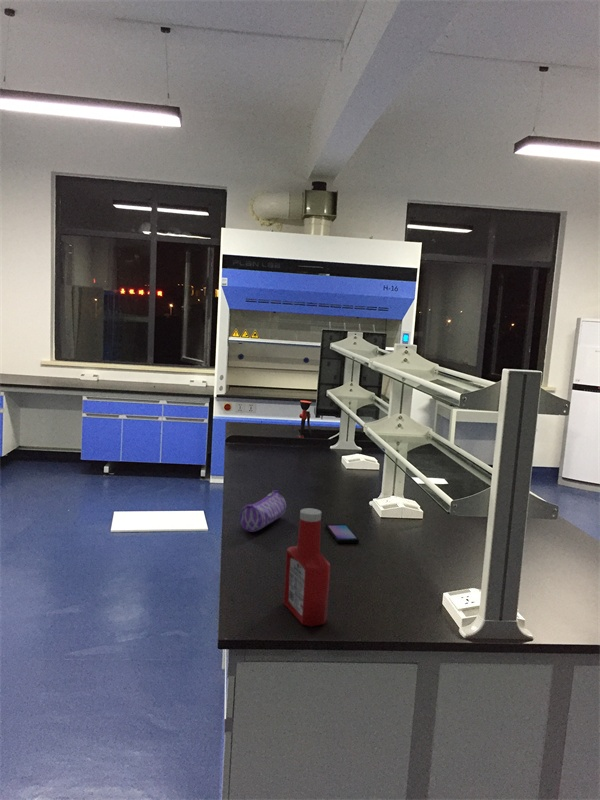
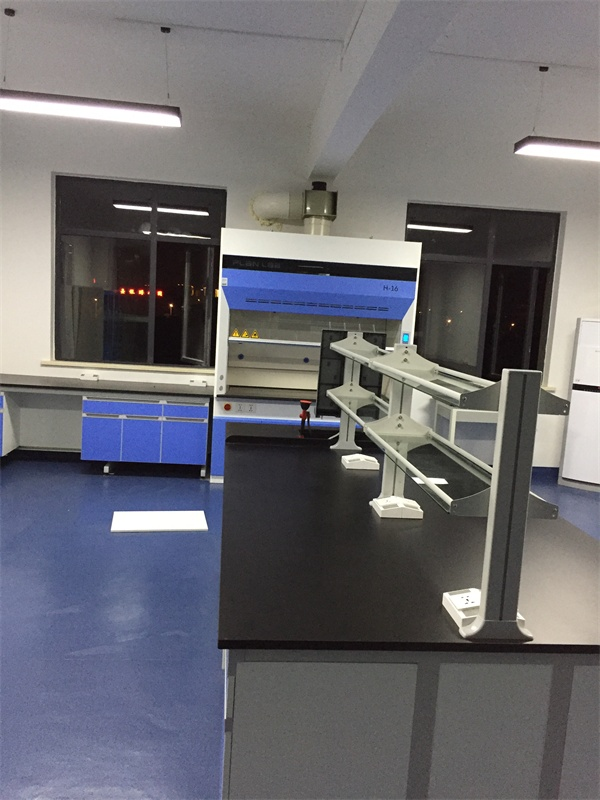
- soap bottle (307, 562)
- smartphone (341, 533)
- pencil case (264, 510)
